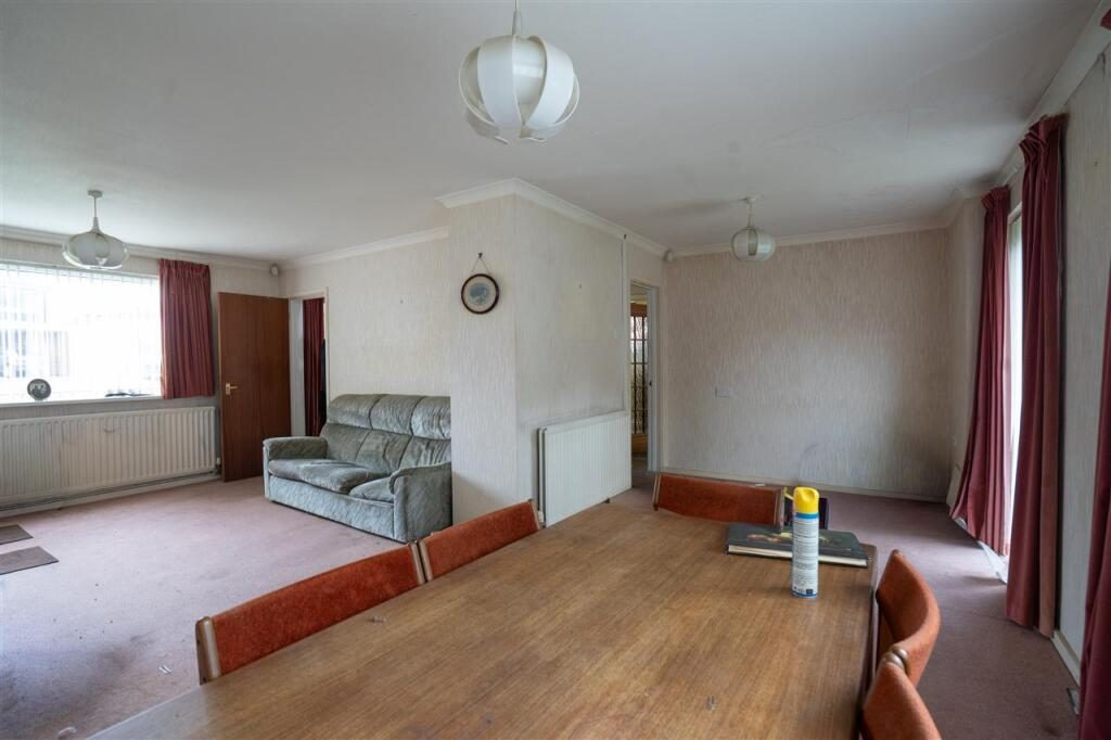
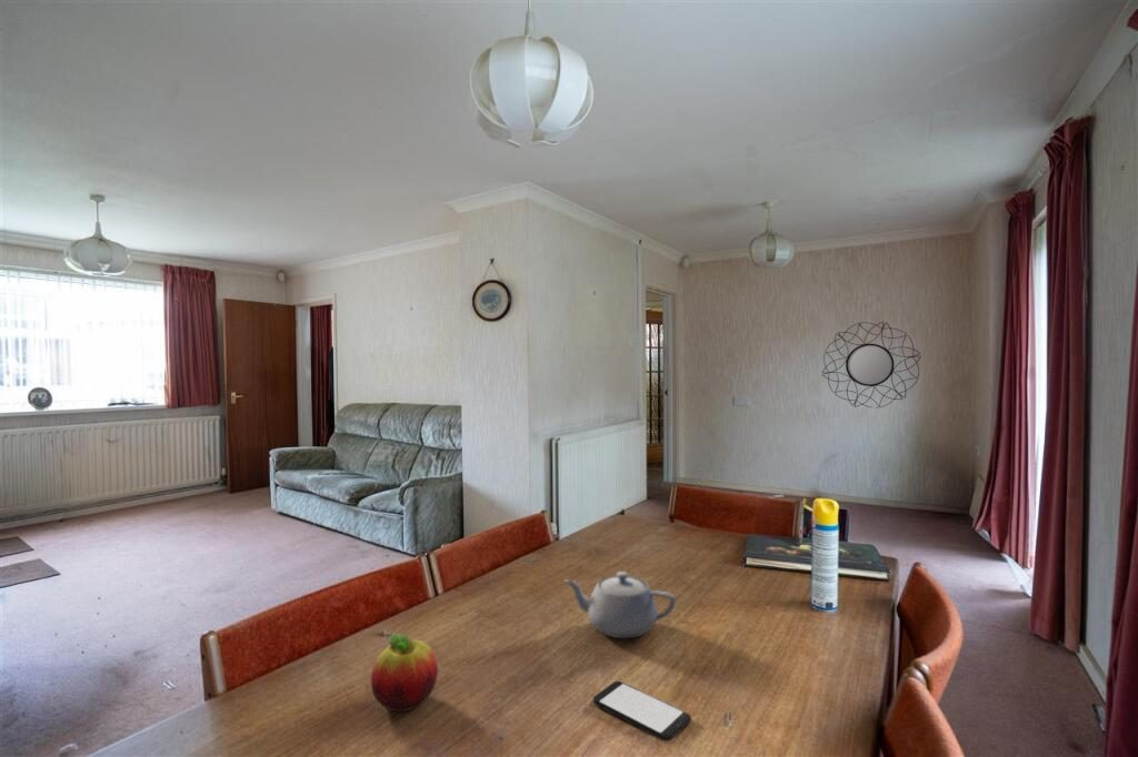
+ smartphone (640, 708)
+ home mirror (869, 364)
+ fruit (405, 670)
+ teapot (619, 600)
